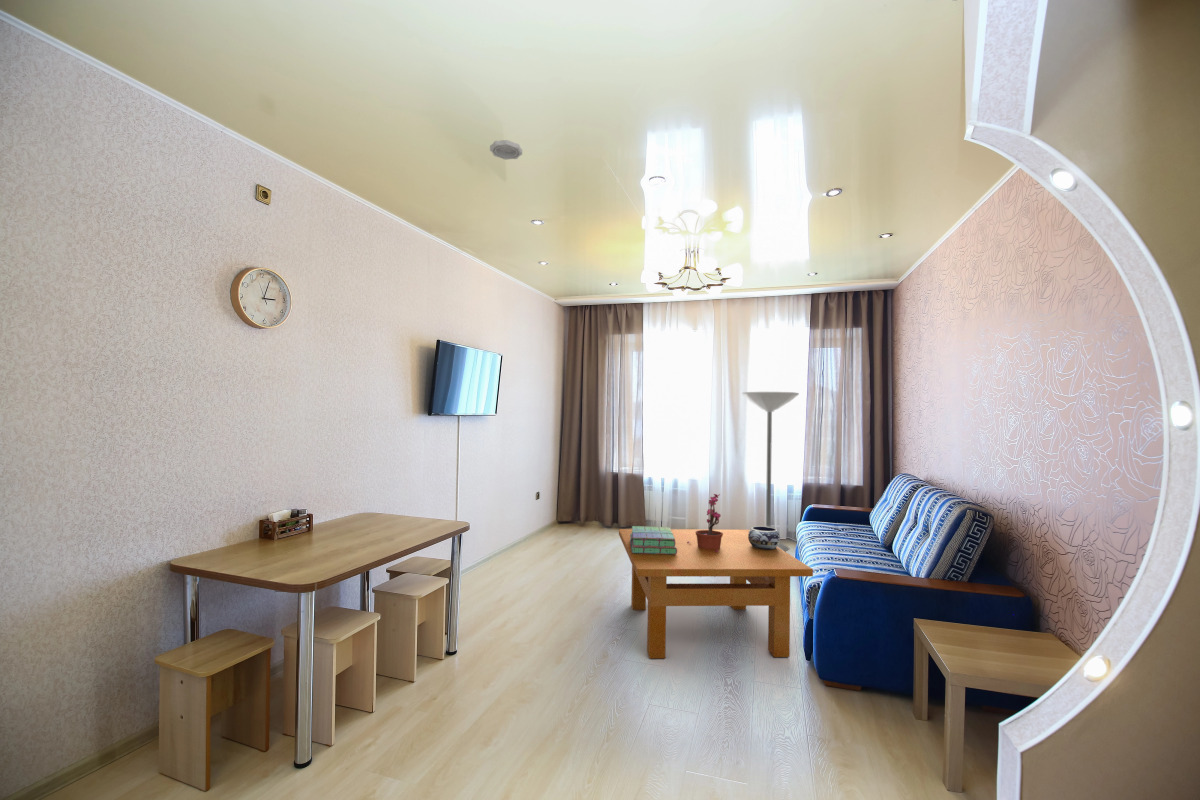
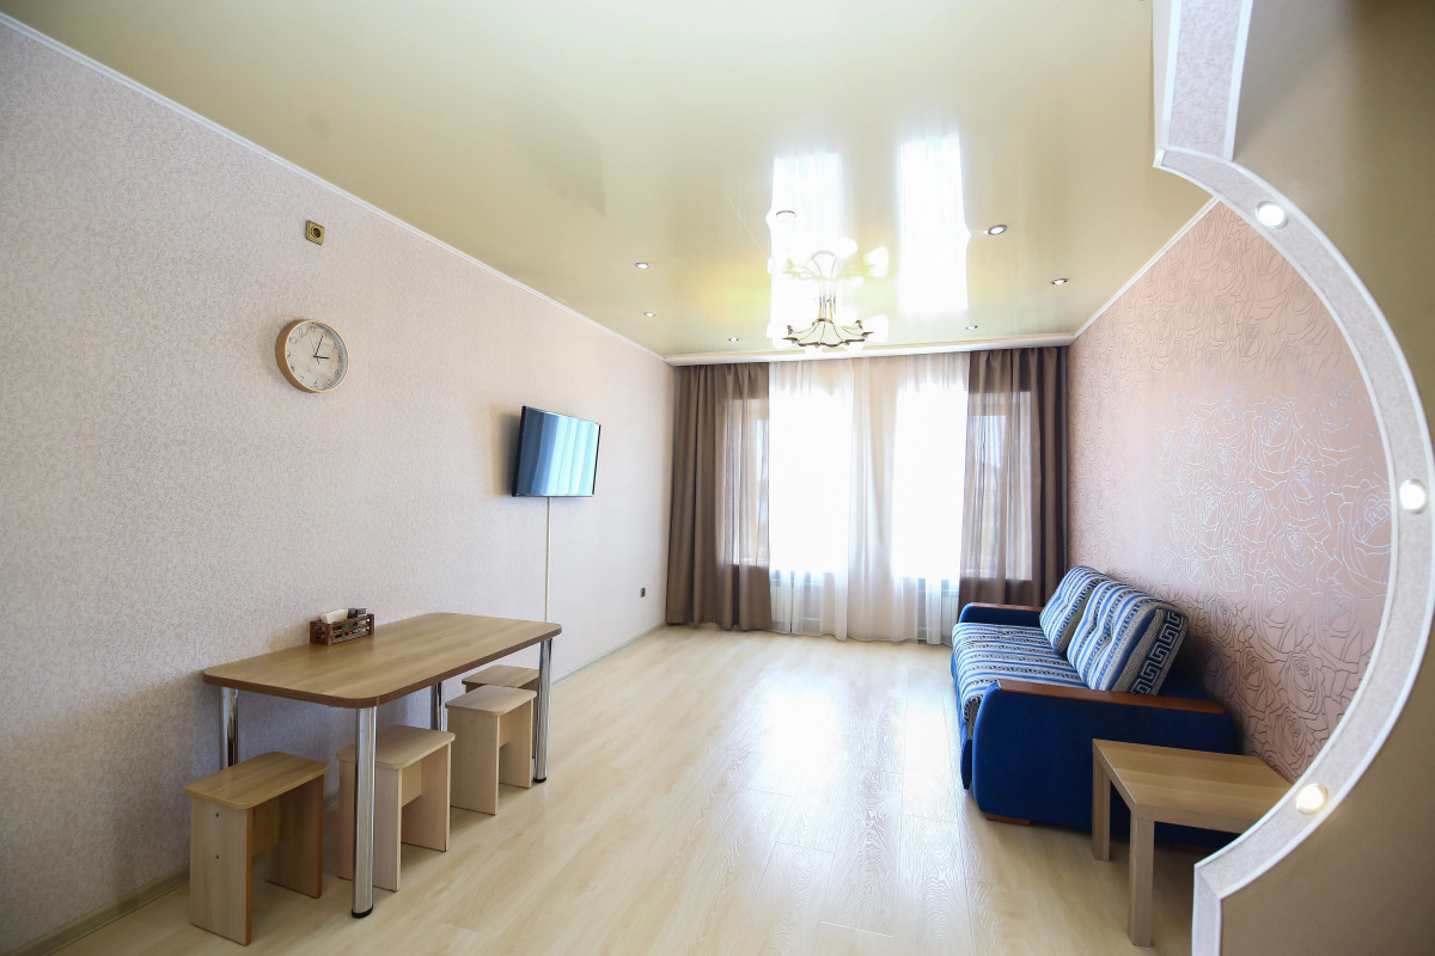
- table (702, 587)
- potted plant (707, 519)
- decorative bowl (763, 537)
- floor lamp (768, 469)
- stack of books (652, 538)
- smoke detector (506, 147)
